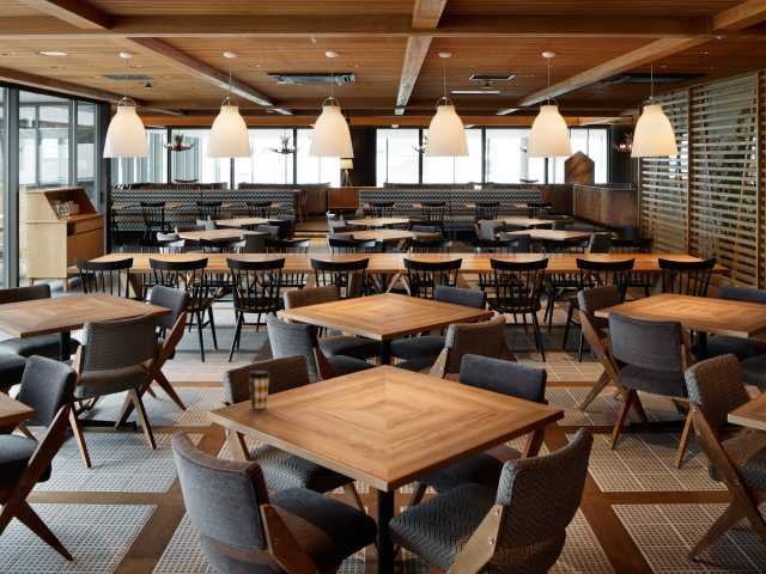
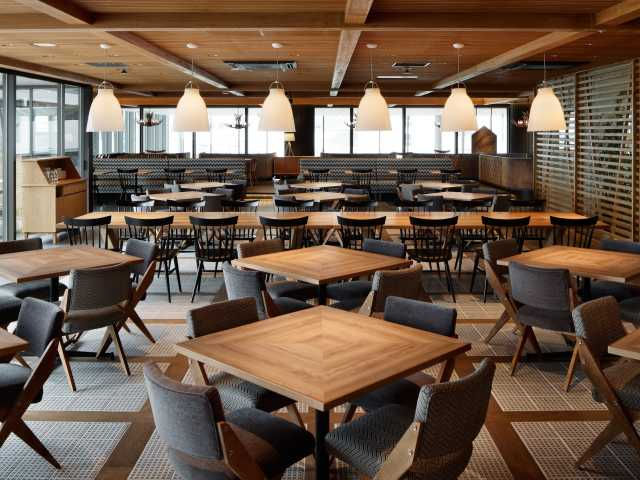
- coffee cup (259, 389)
